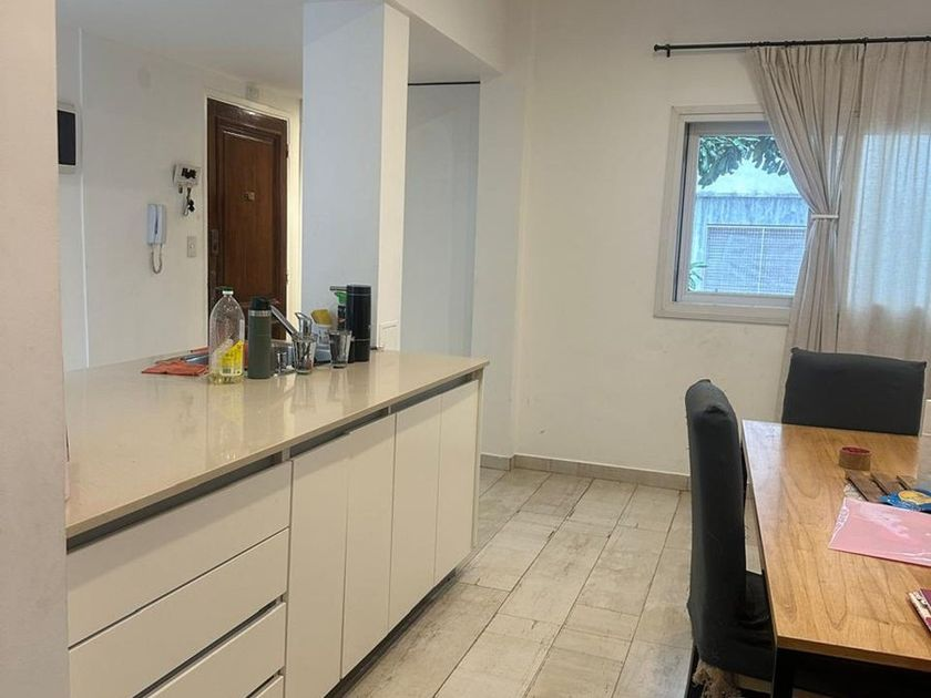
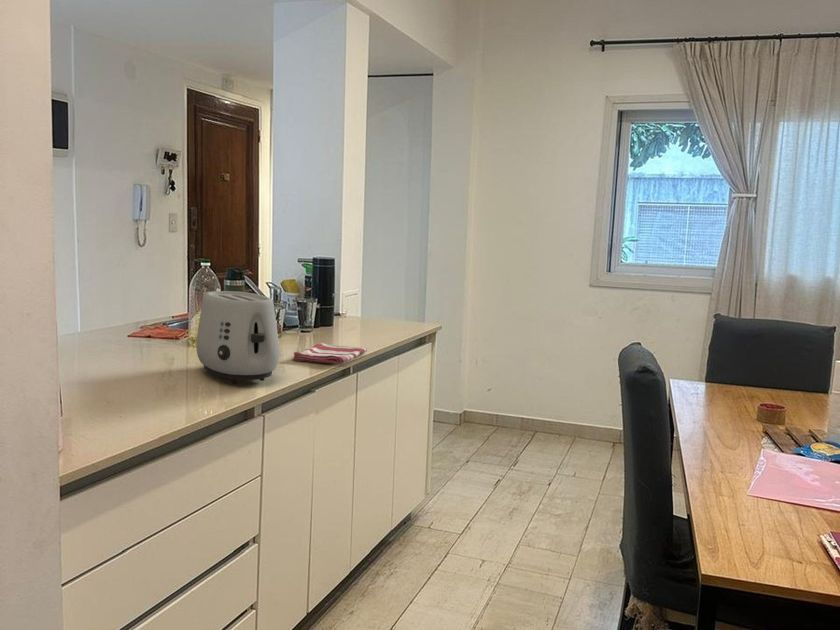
+ dish towel (331, 352)
+ toaster (236, 336)
